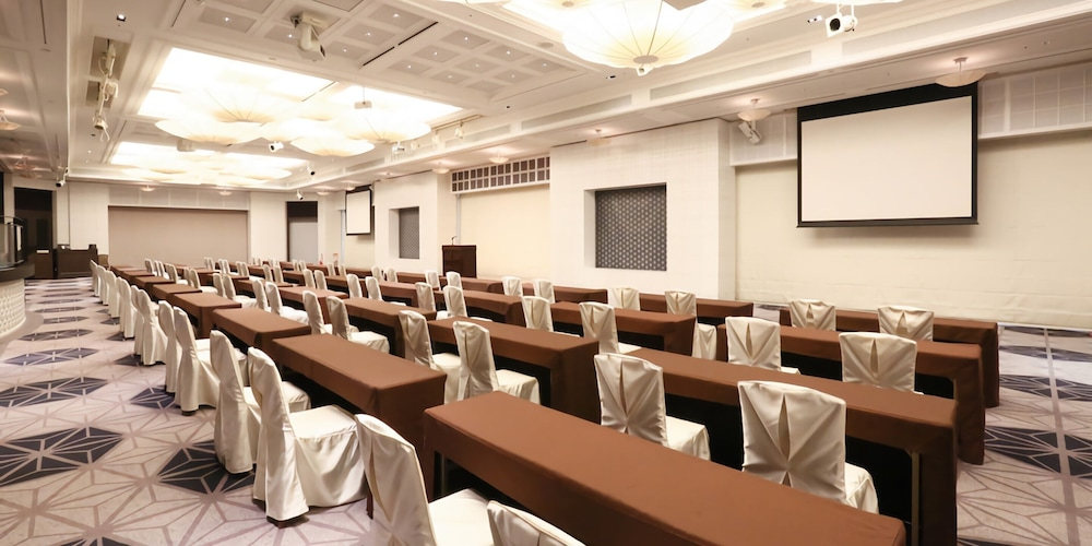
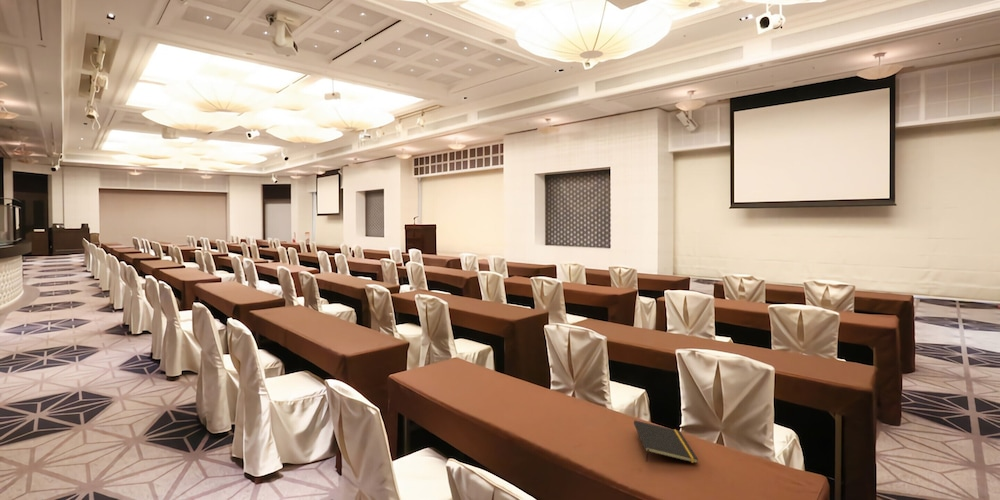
+ notepad (663, 440)
